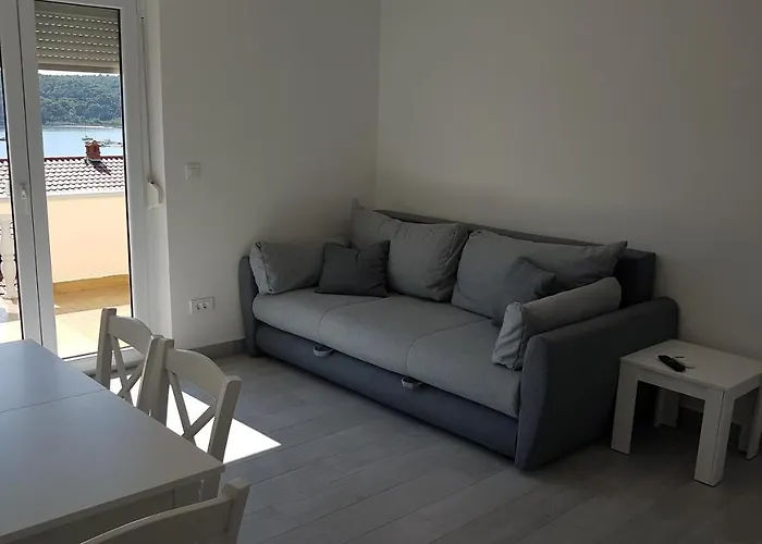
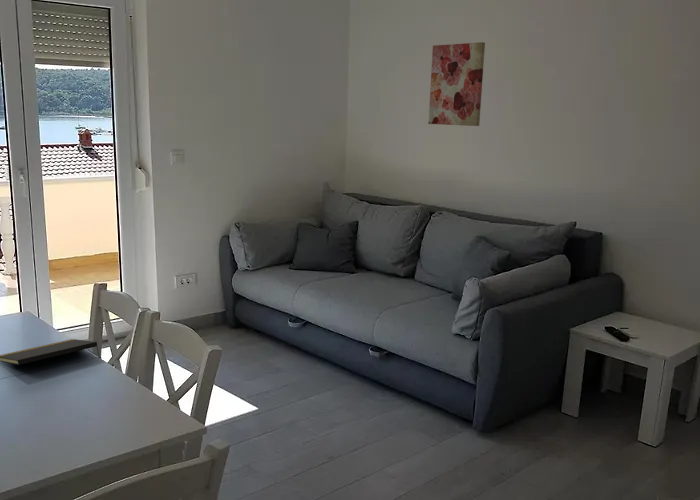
+ notepad (47, 351)
+ wall art (455, 85)
